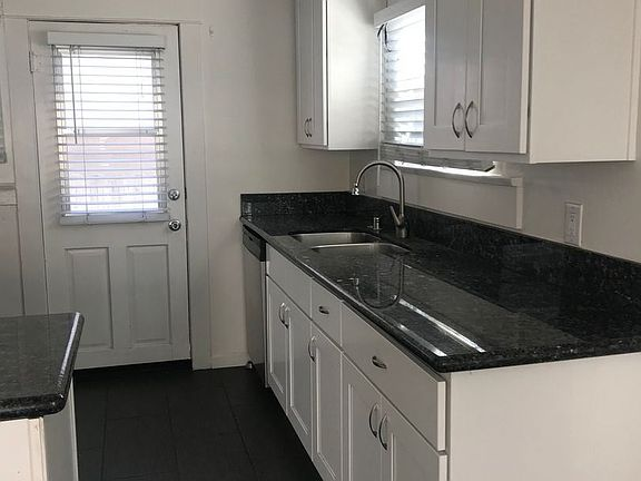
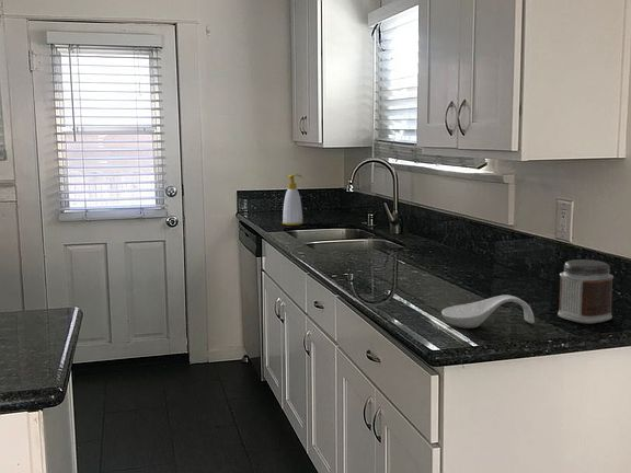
+ jar (585, 290)
+ soap bottle (292, 199)
+ spoon rest (486, 310)
